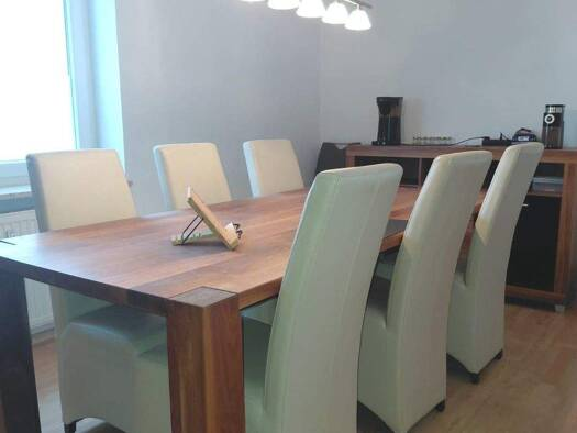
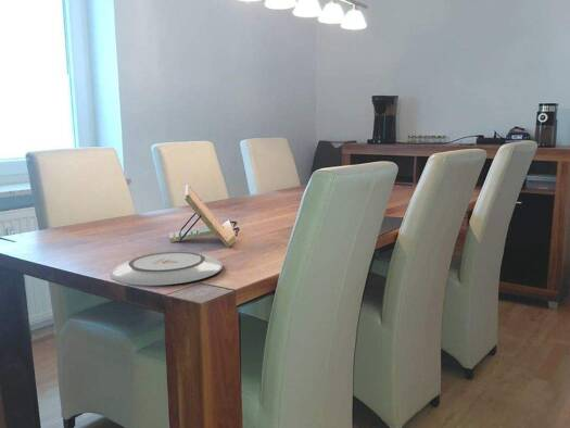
+ plate (167, 264)
